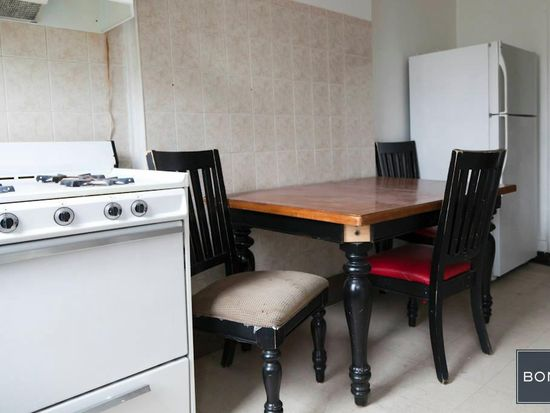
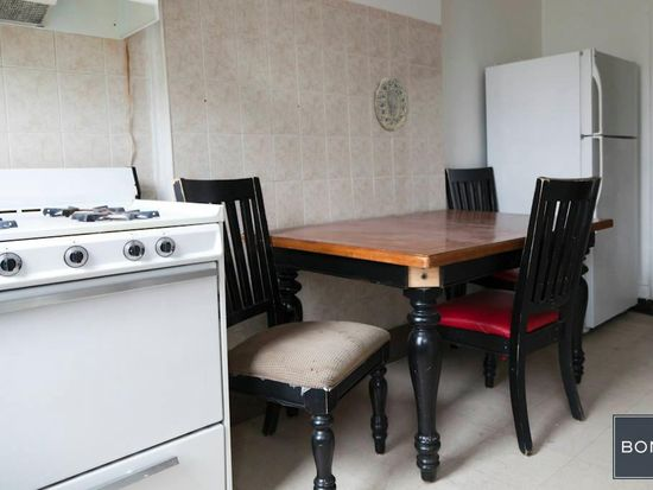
+ decorative plate (392, 103)
